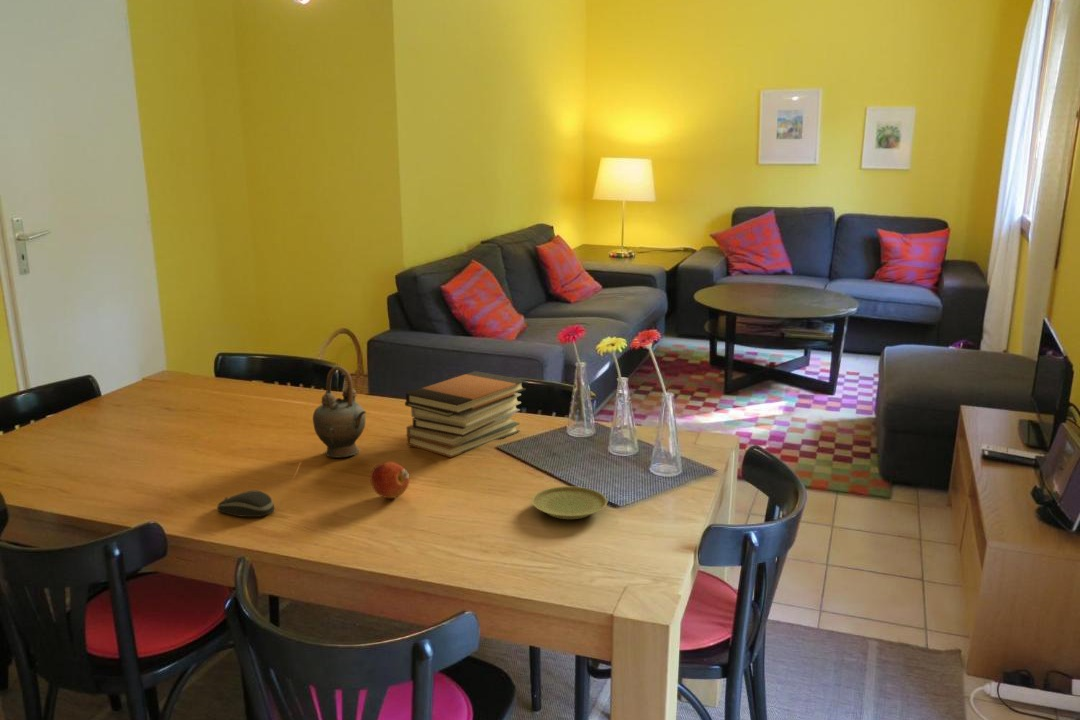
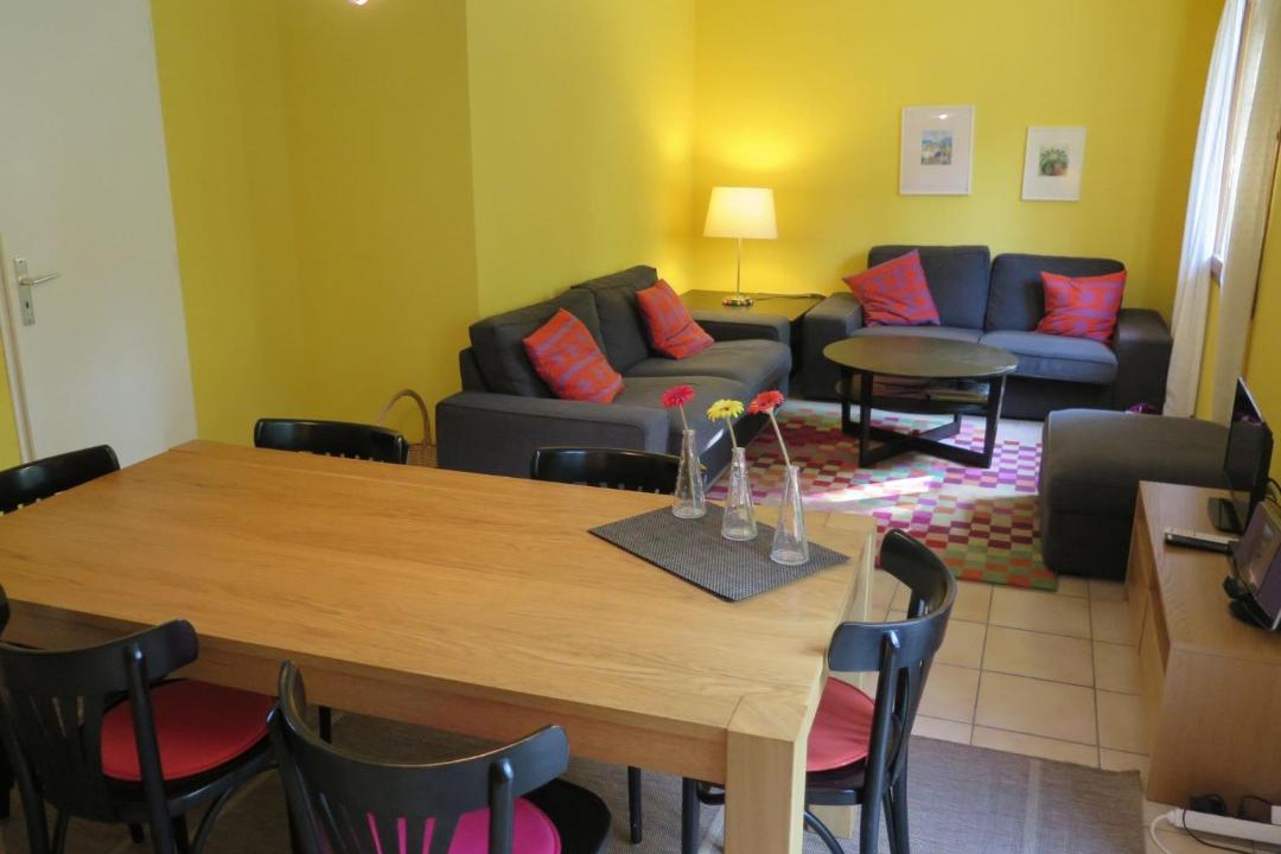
- book stack (466, 412)
- computer mouse (245, 501)
- plate (569, 504)
- teapot (342, 411)
- fruit (390, 480)
